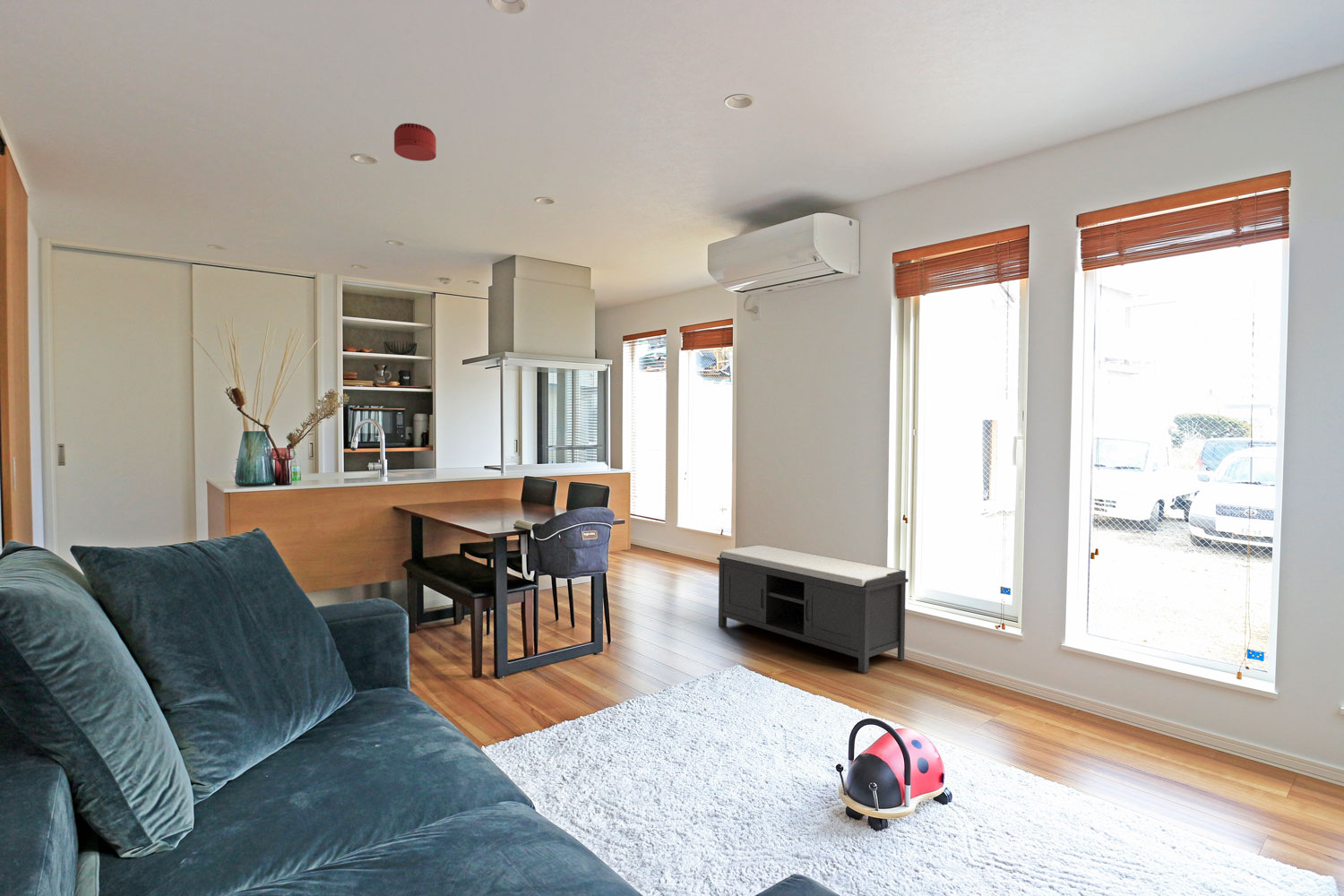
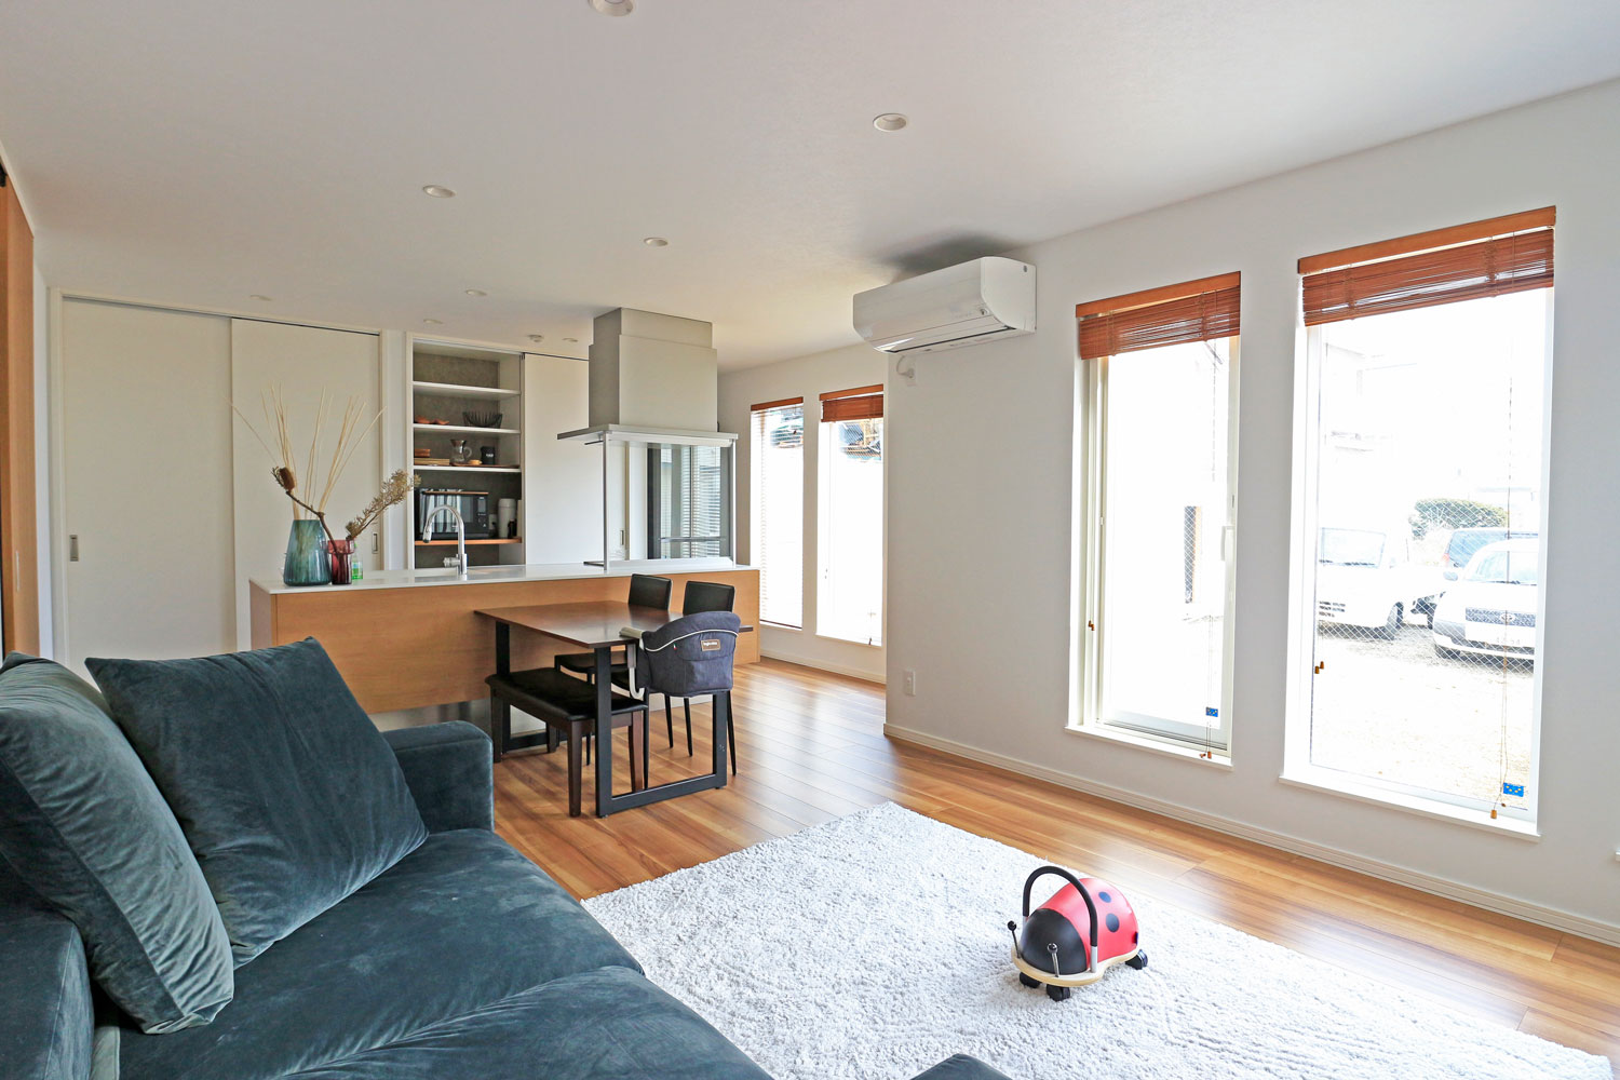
- bench (805, 599)
- smoke detector (415, 141)
